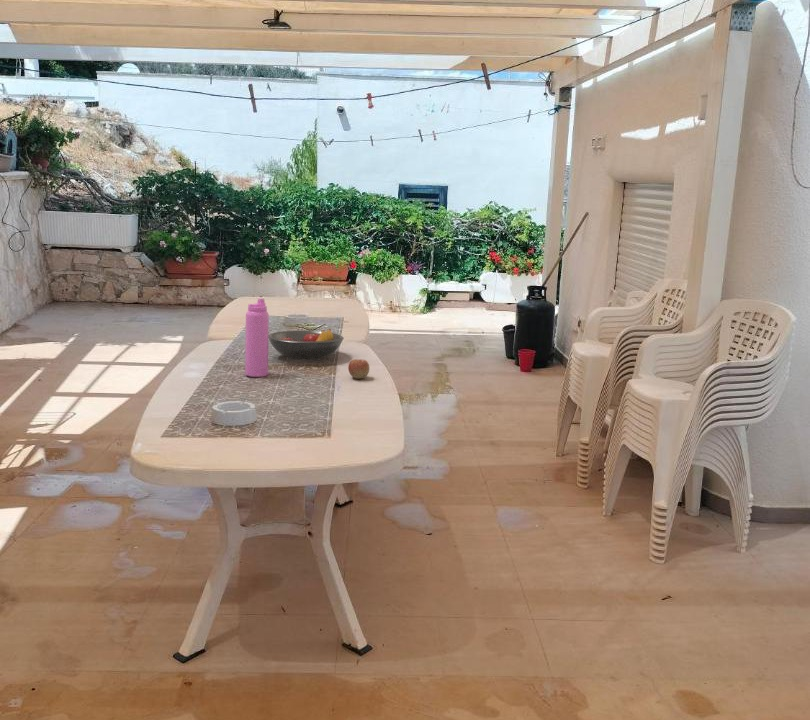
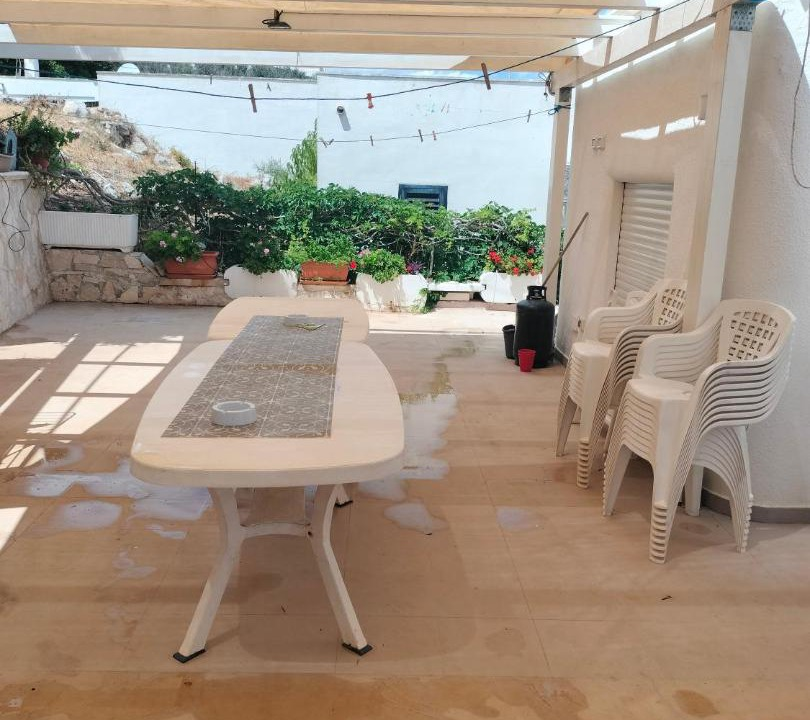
- apple (358, 368)
- fruit bowl (305, 343)
- water bottle (257, 337)
